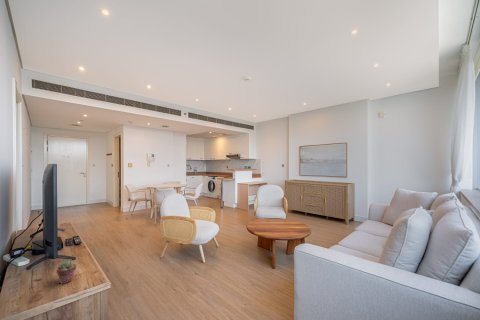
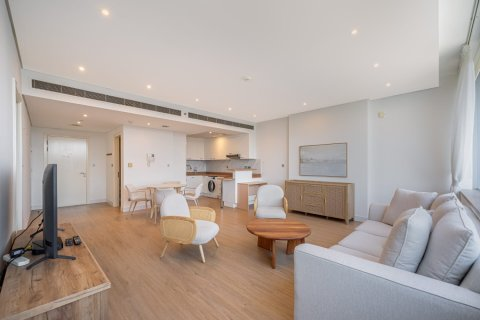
- potted succulent (66, 270)
